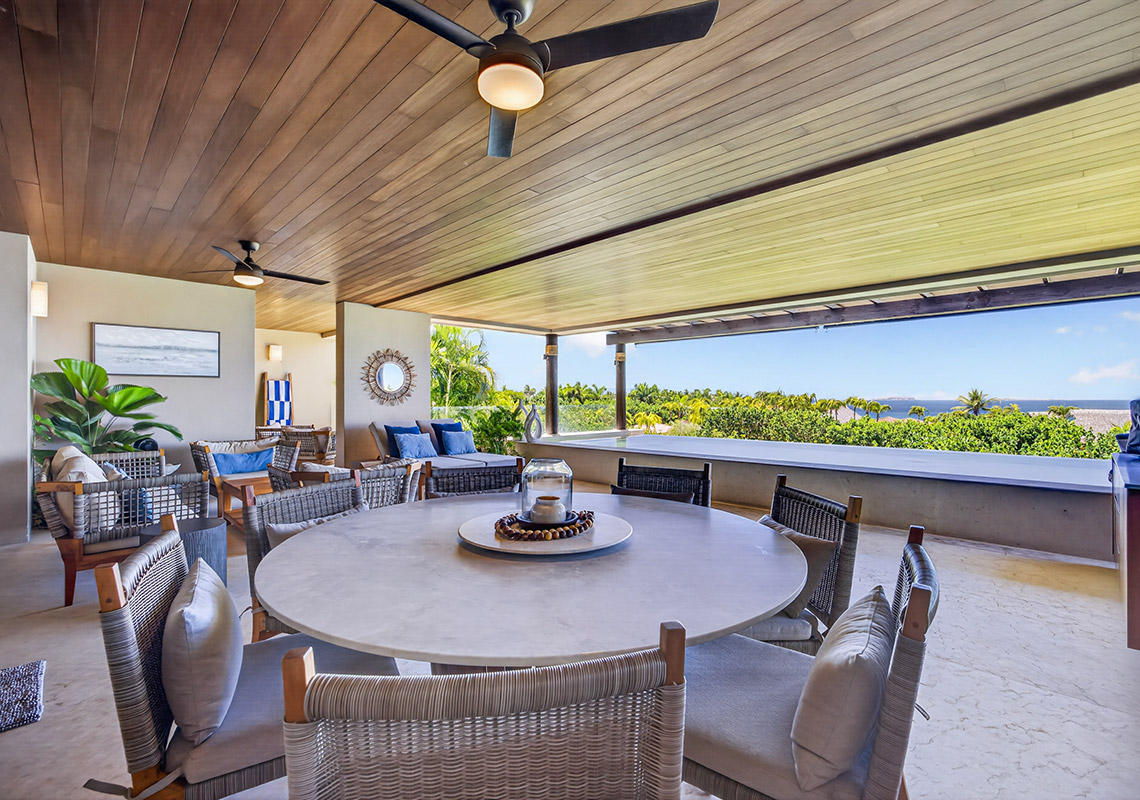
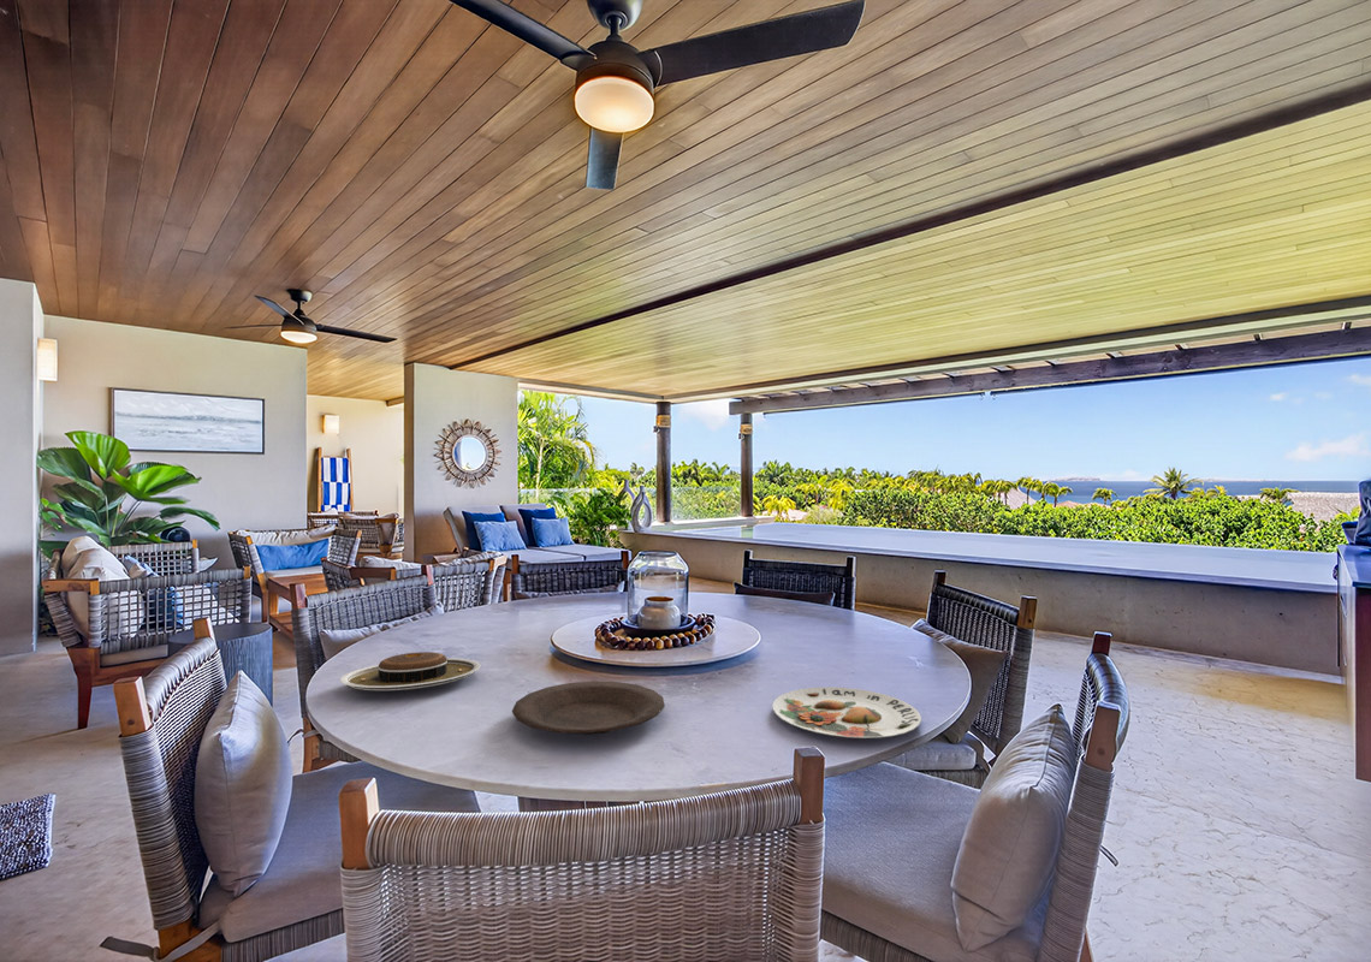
+ plate (844, 712)
+ plate (413, 669)
+ plate (589, 709)
